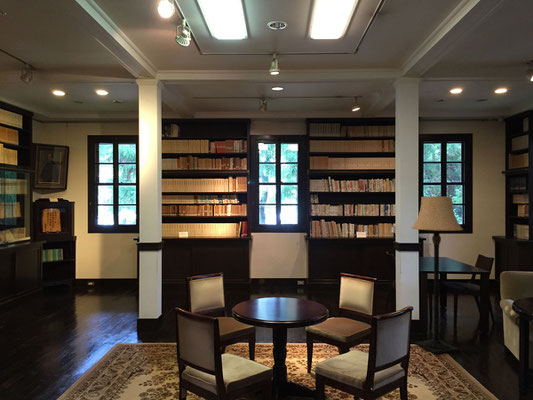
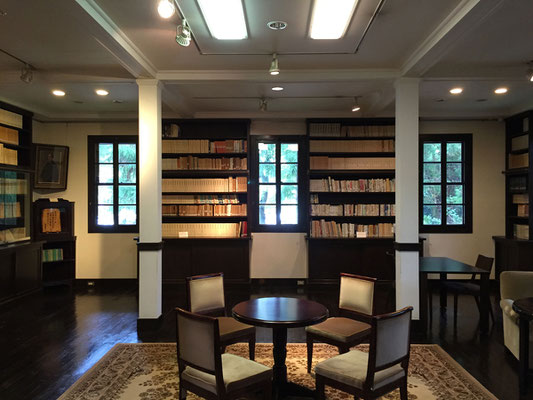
- lamp (436, 272)
